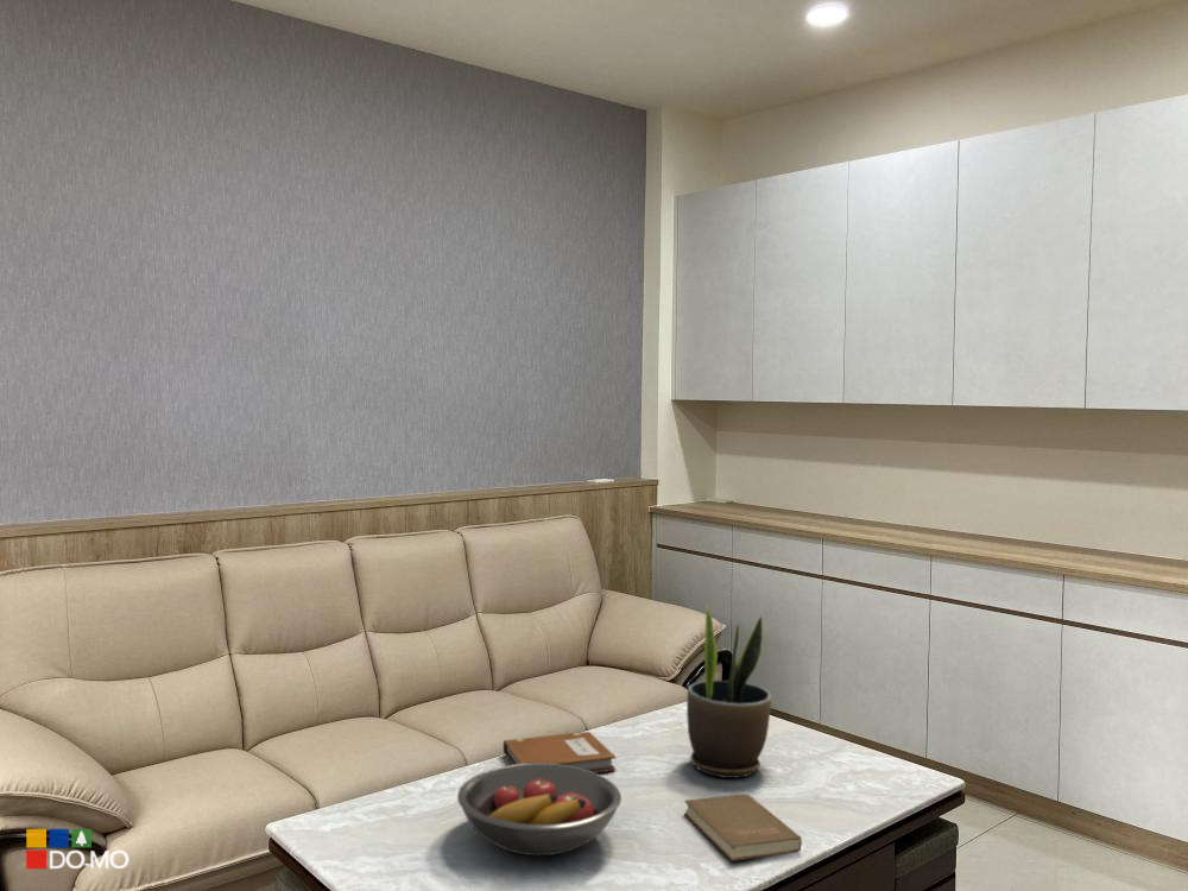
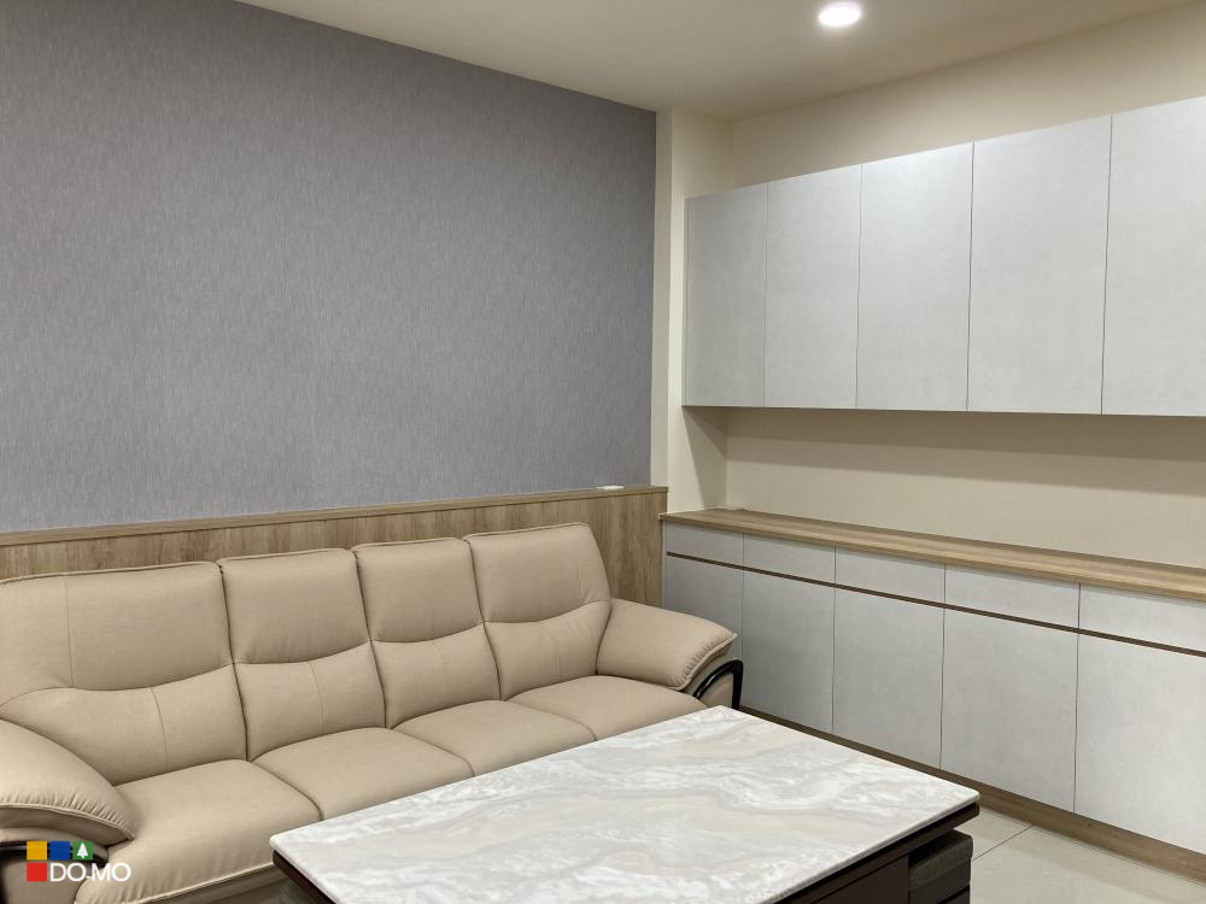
- notebook (560, 753)
- fruit bowl (538, 809)
- book (740, 824)
- potted plant (728, 688)
